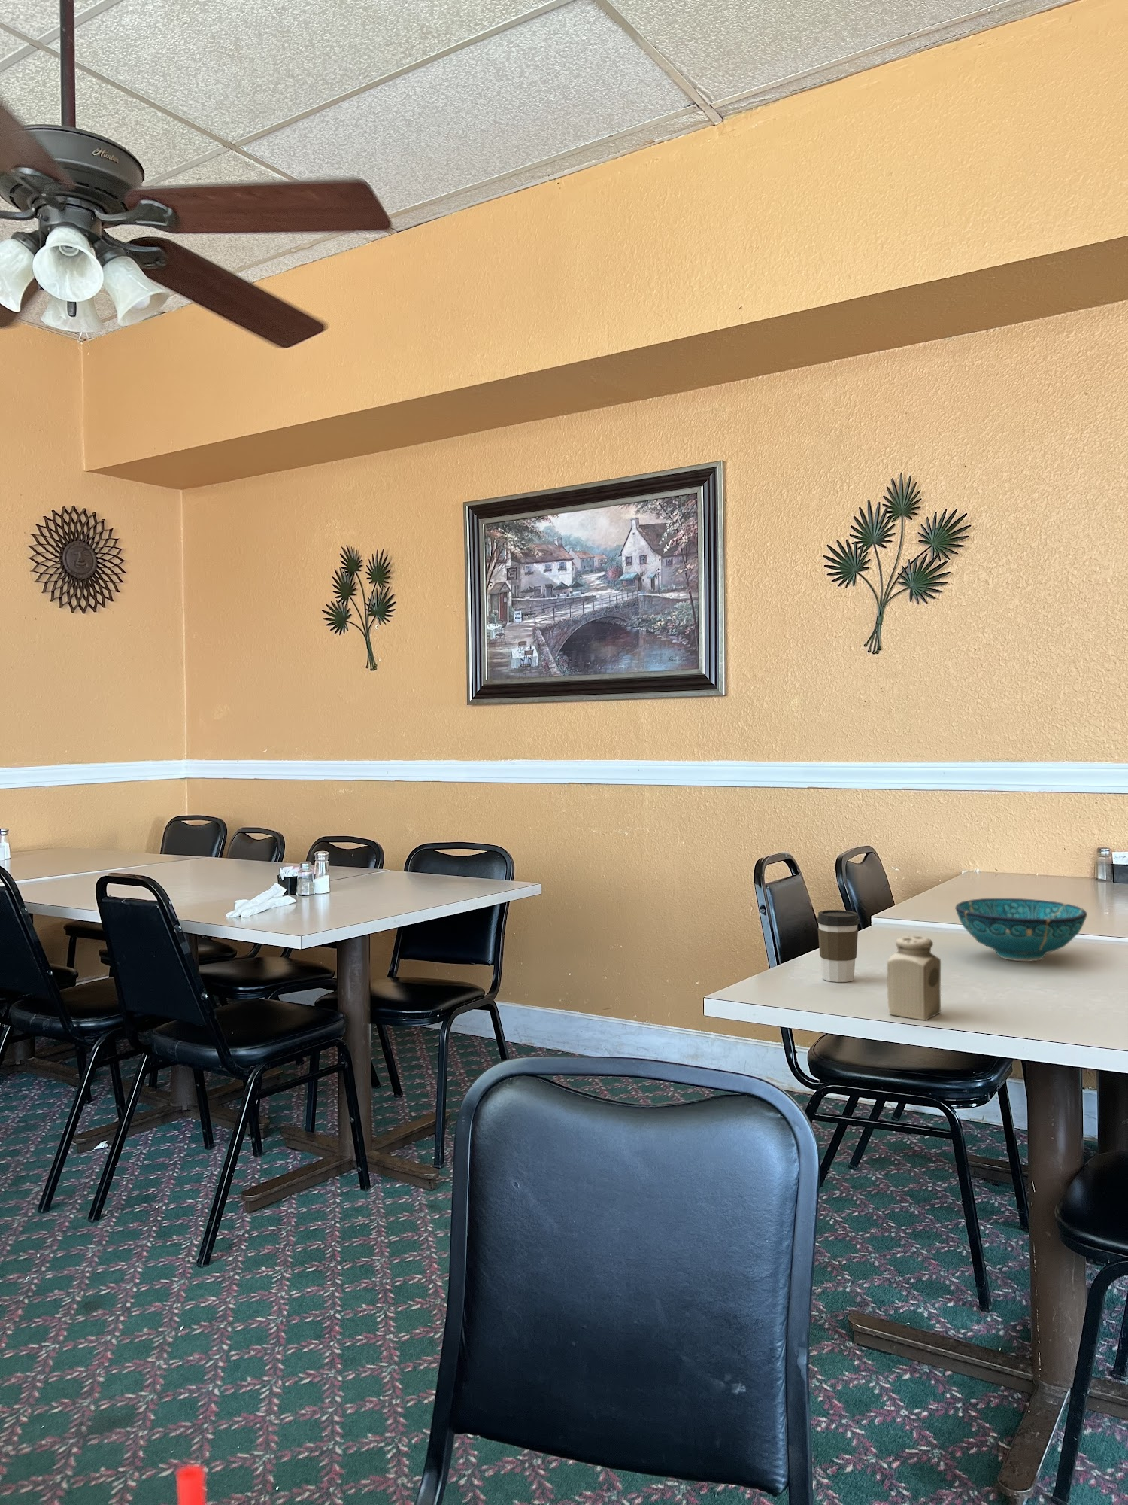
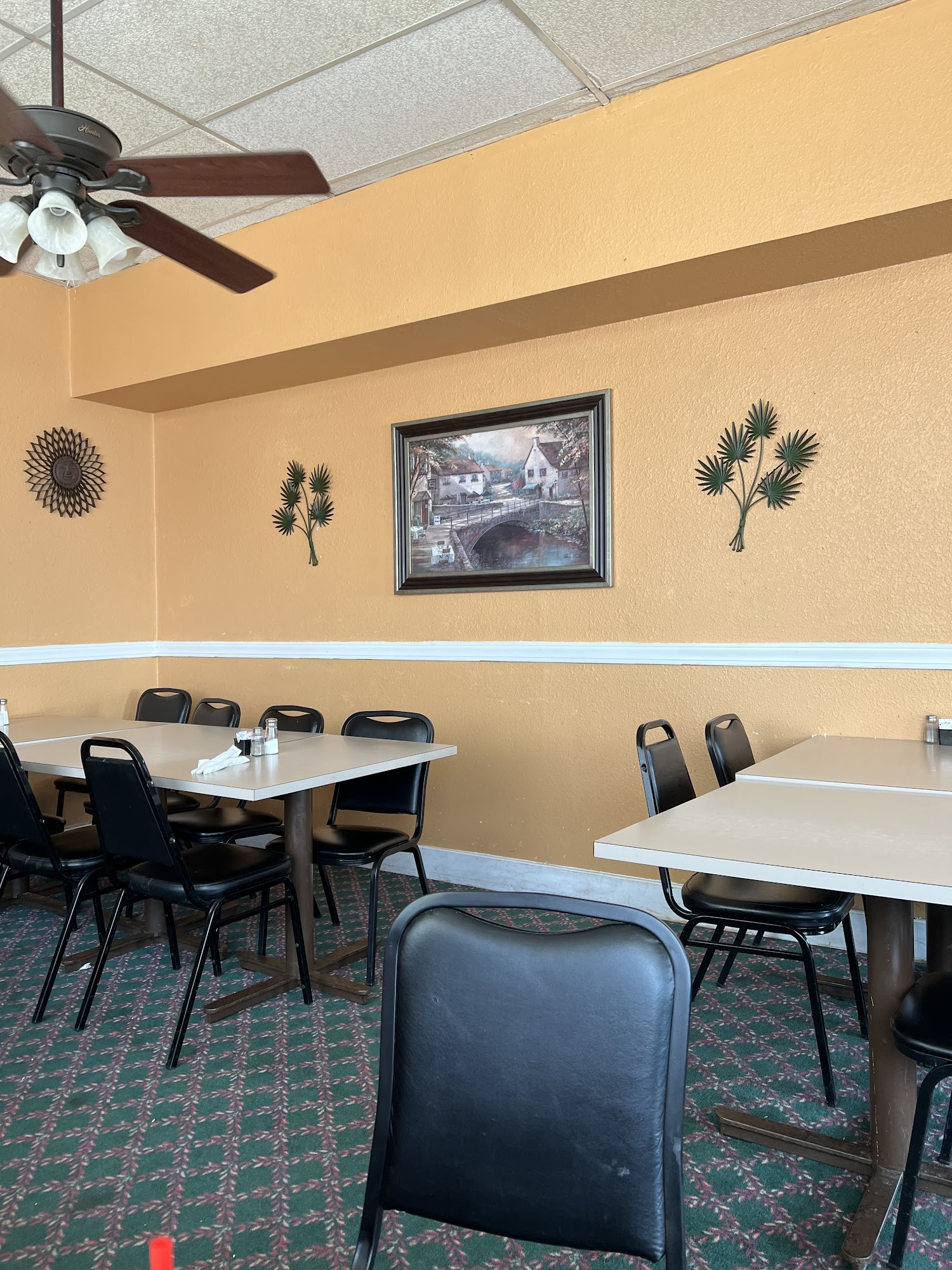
- salt shaker (914, 975)
- coffee cup (838, 946)
- bowl (1020, 931)
